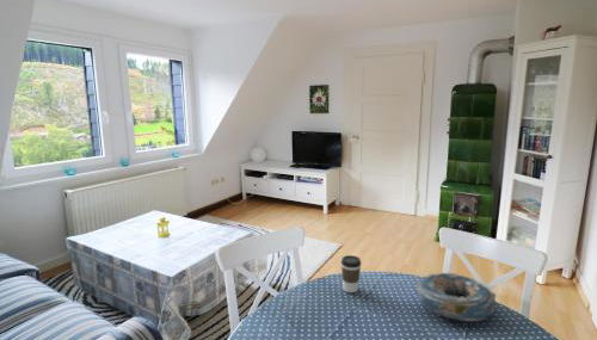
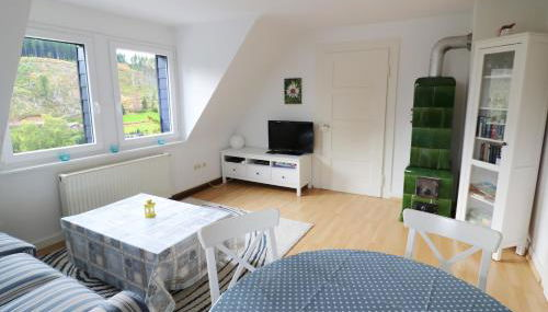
- coffee cup (350, 273)
- decorative bowl (455, 293)
